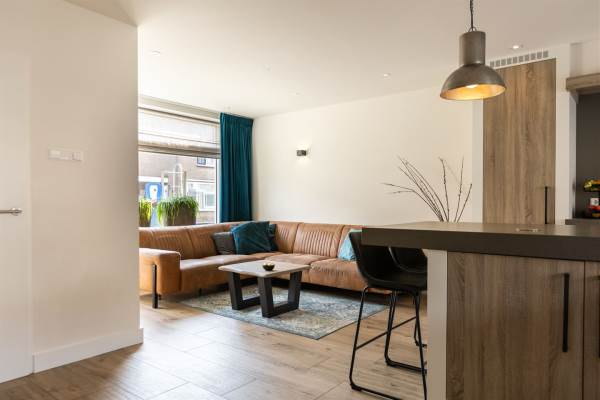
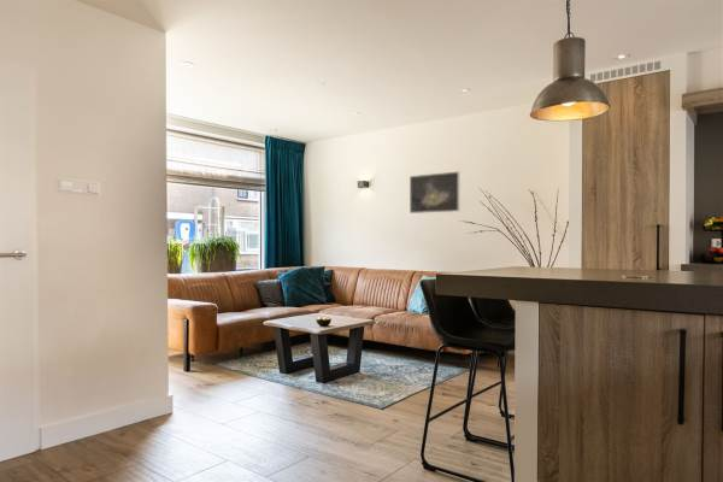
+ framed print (434, 193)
